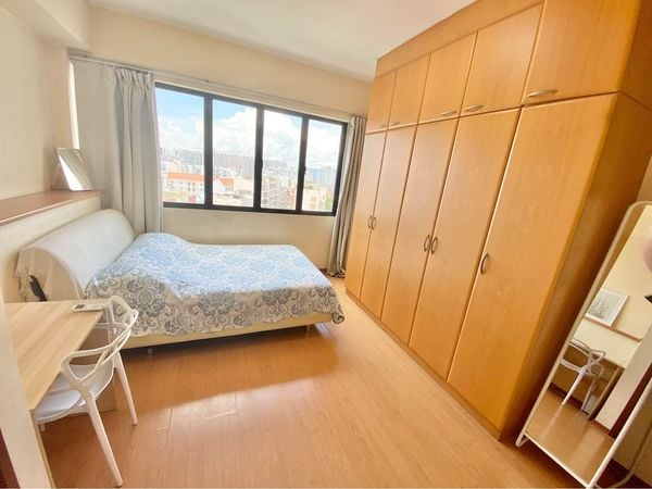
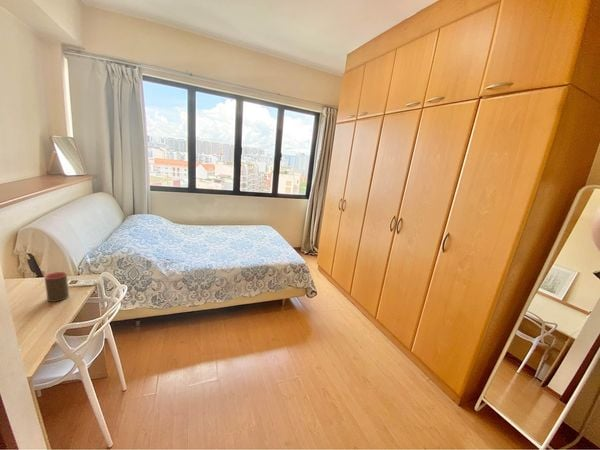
+ cup (57, 286)
